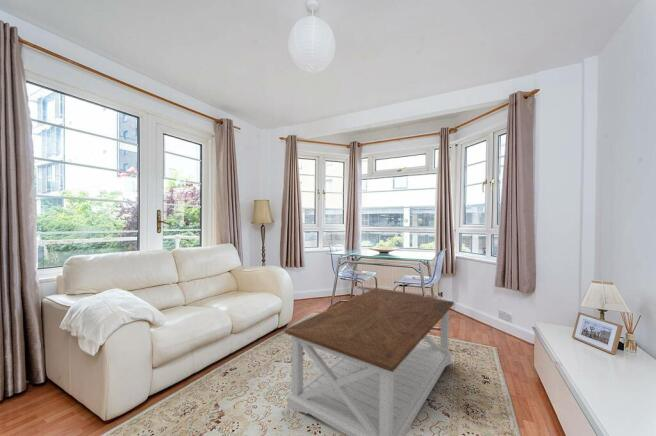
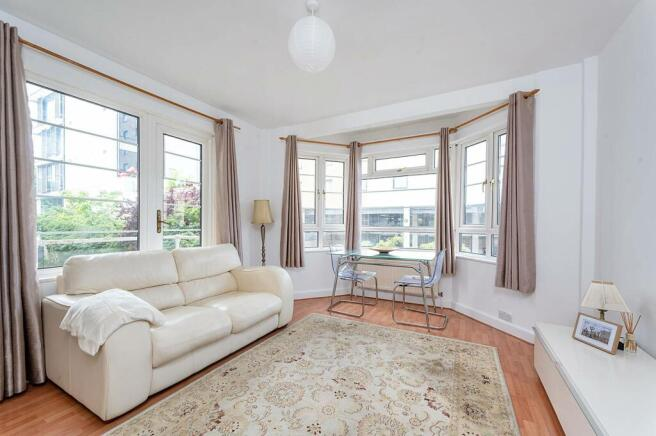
- coffee table (380, 347)
